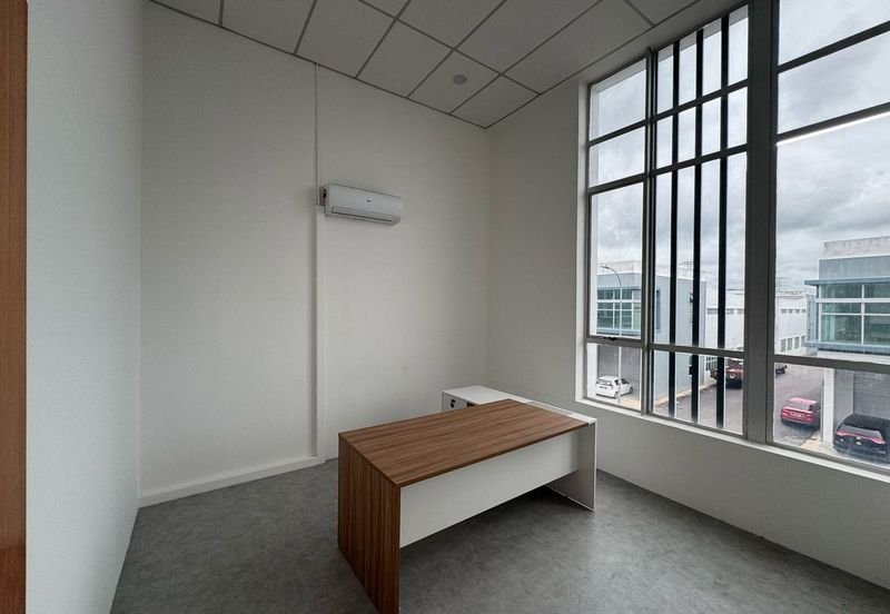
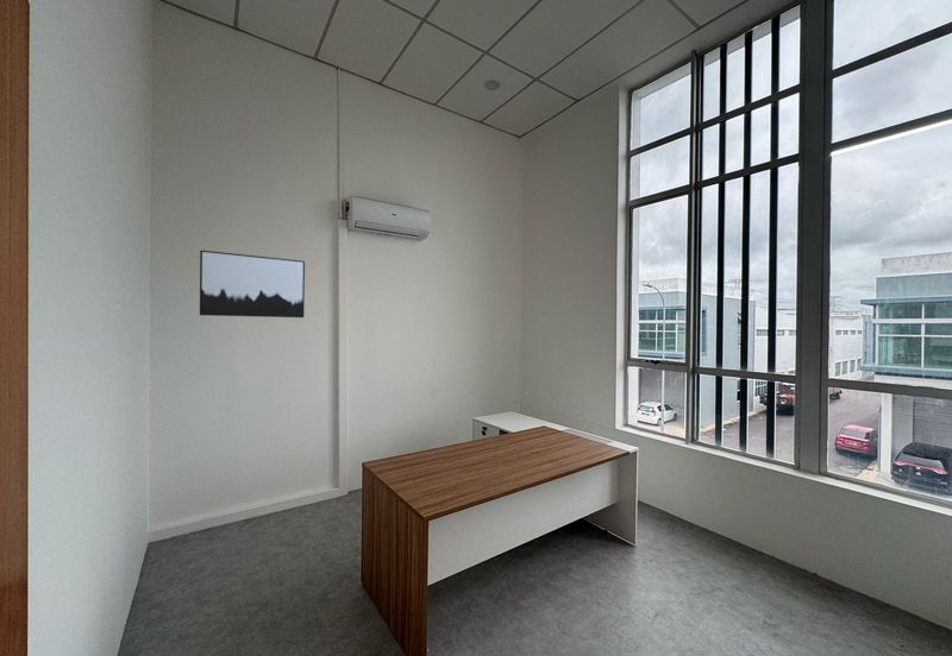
+ wall art (255, 285)
